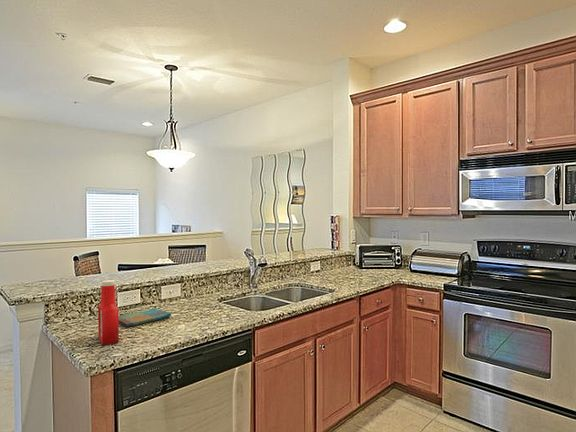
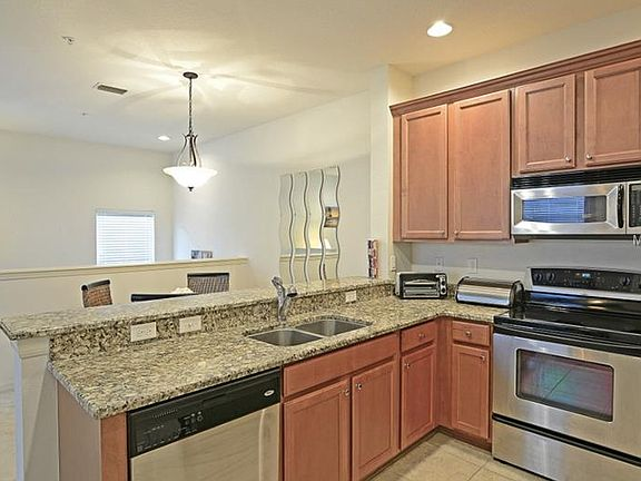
- soap bottle (108, 310)
- dish towel (142, 316)
